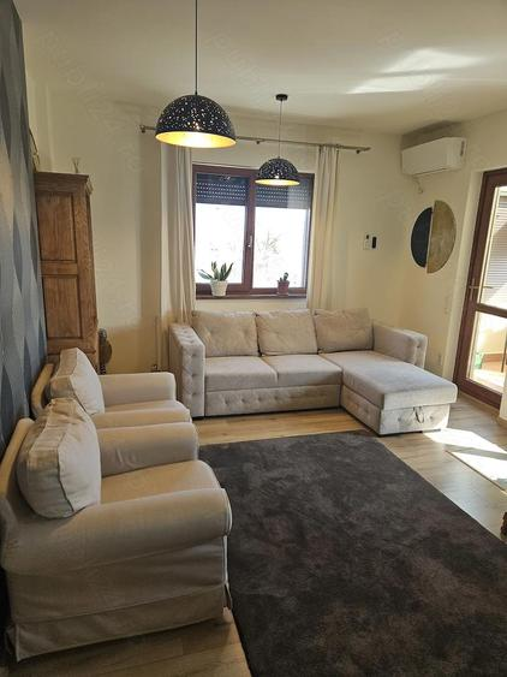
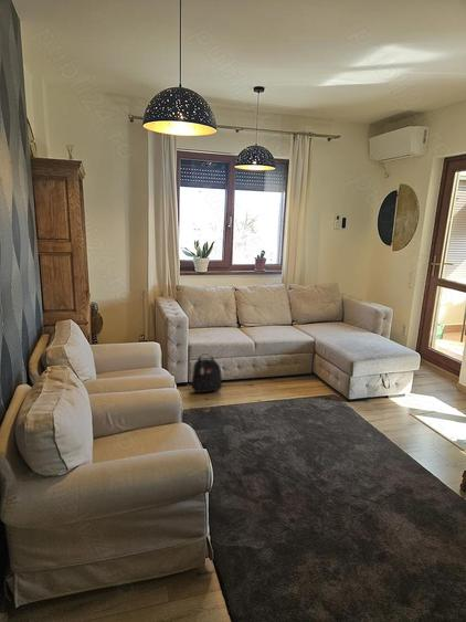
+ backpack (206, 372)
